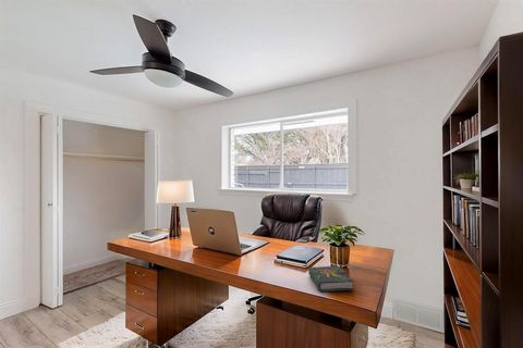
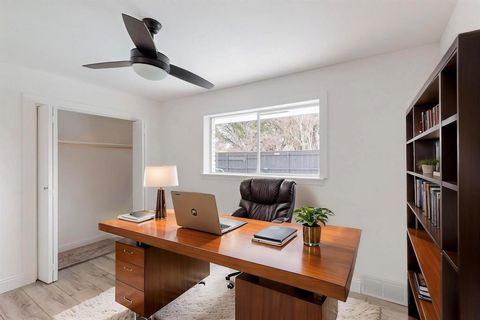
- book (329, 277)
